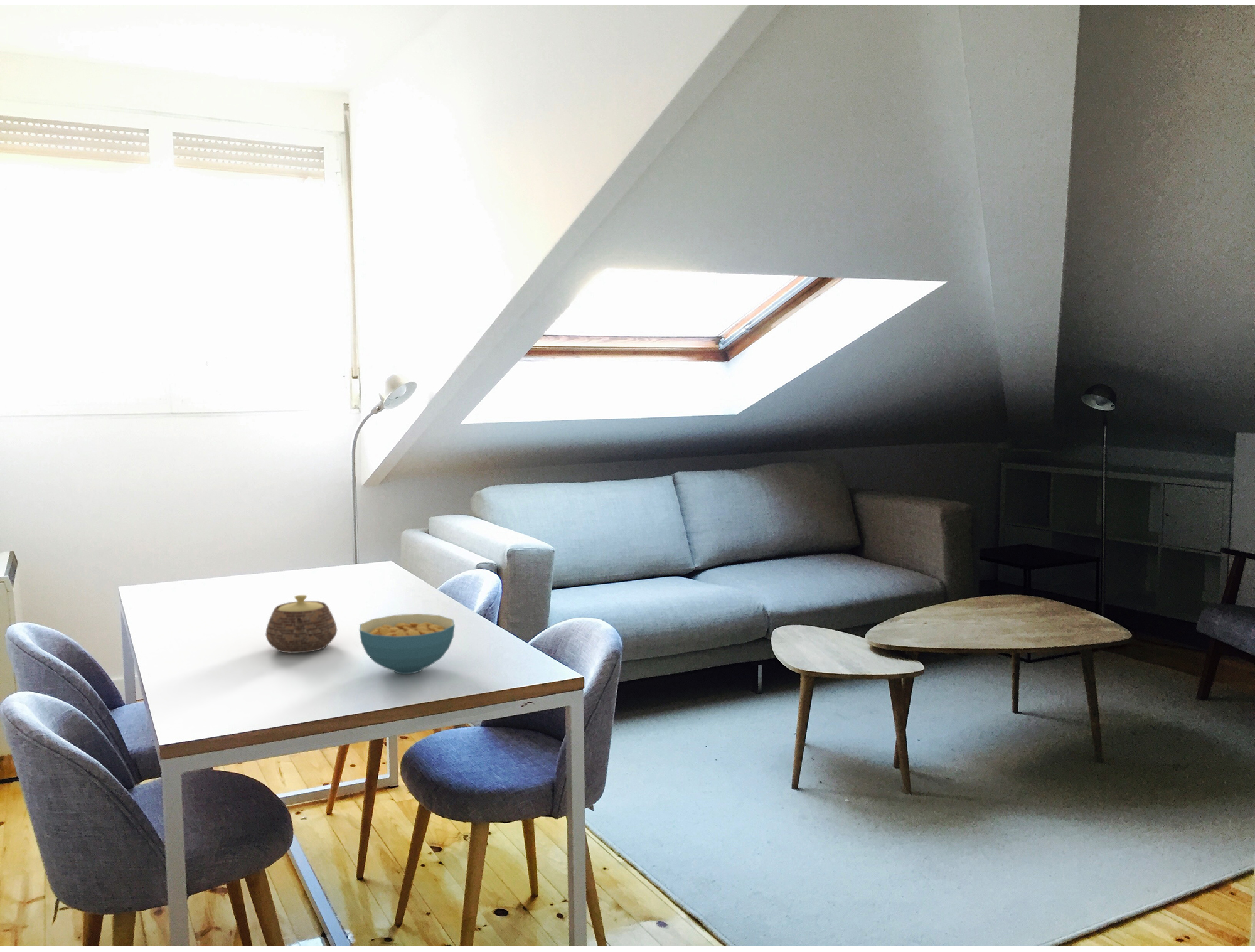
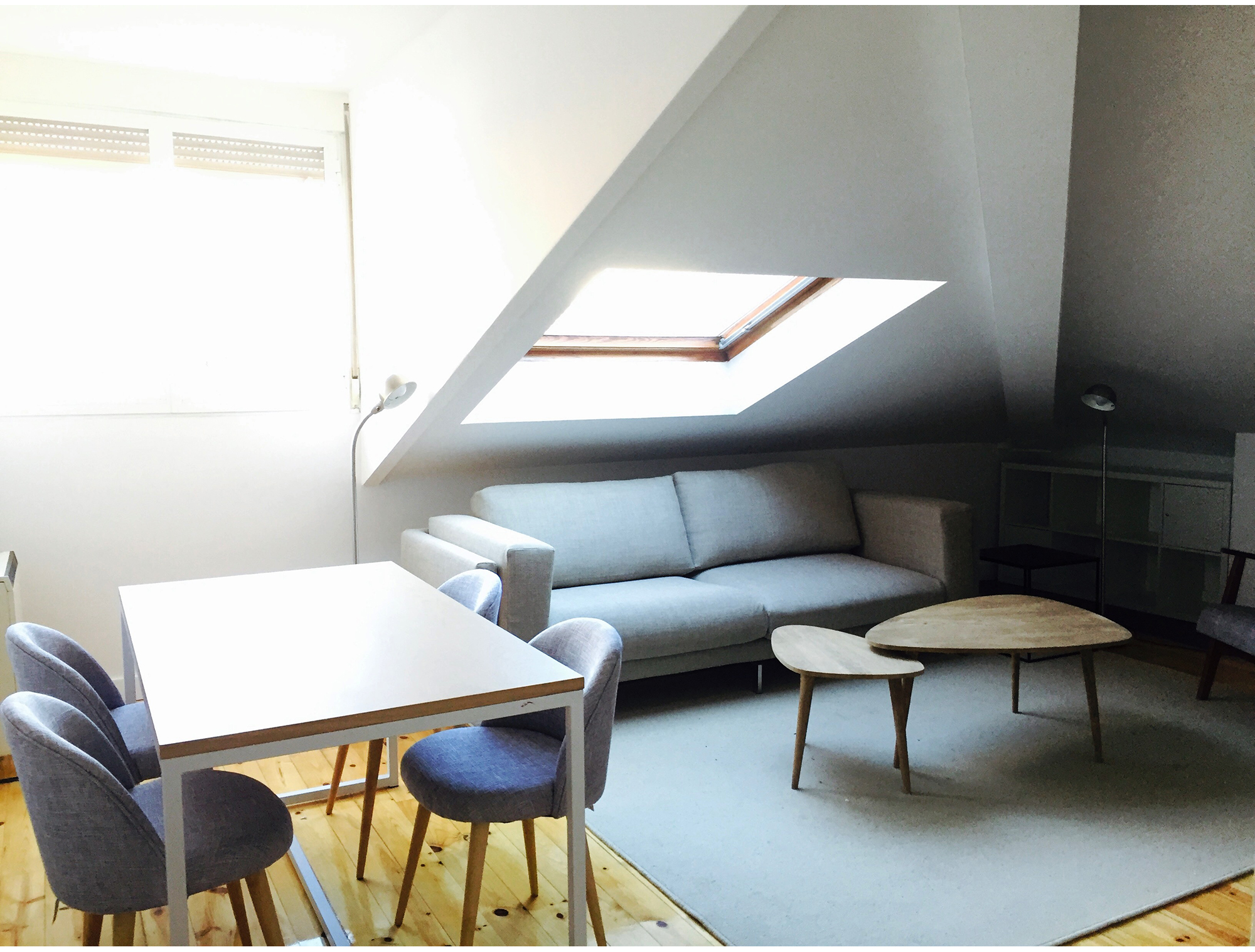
- cereal bowl (407, 647)
- teapot (301, 622)
